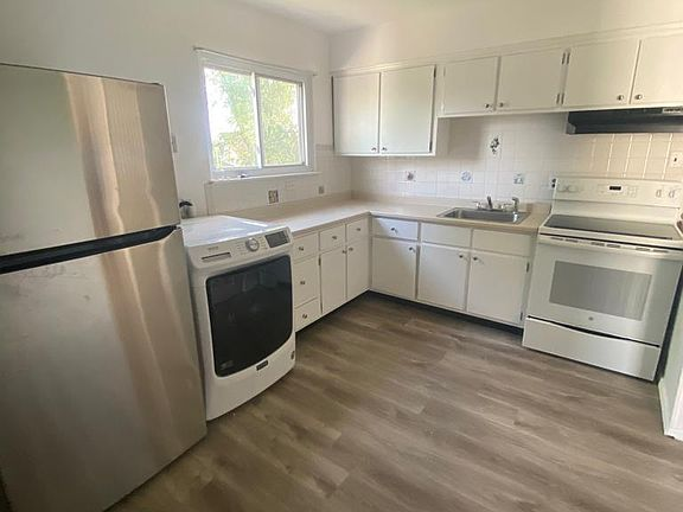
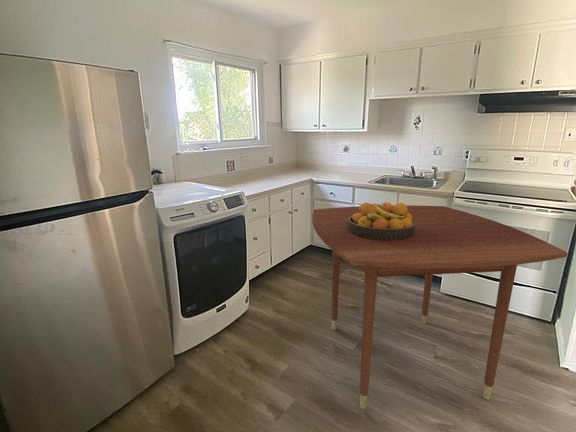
+ dining table (423, 295)
+ fruit bowl (380, 215)
